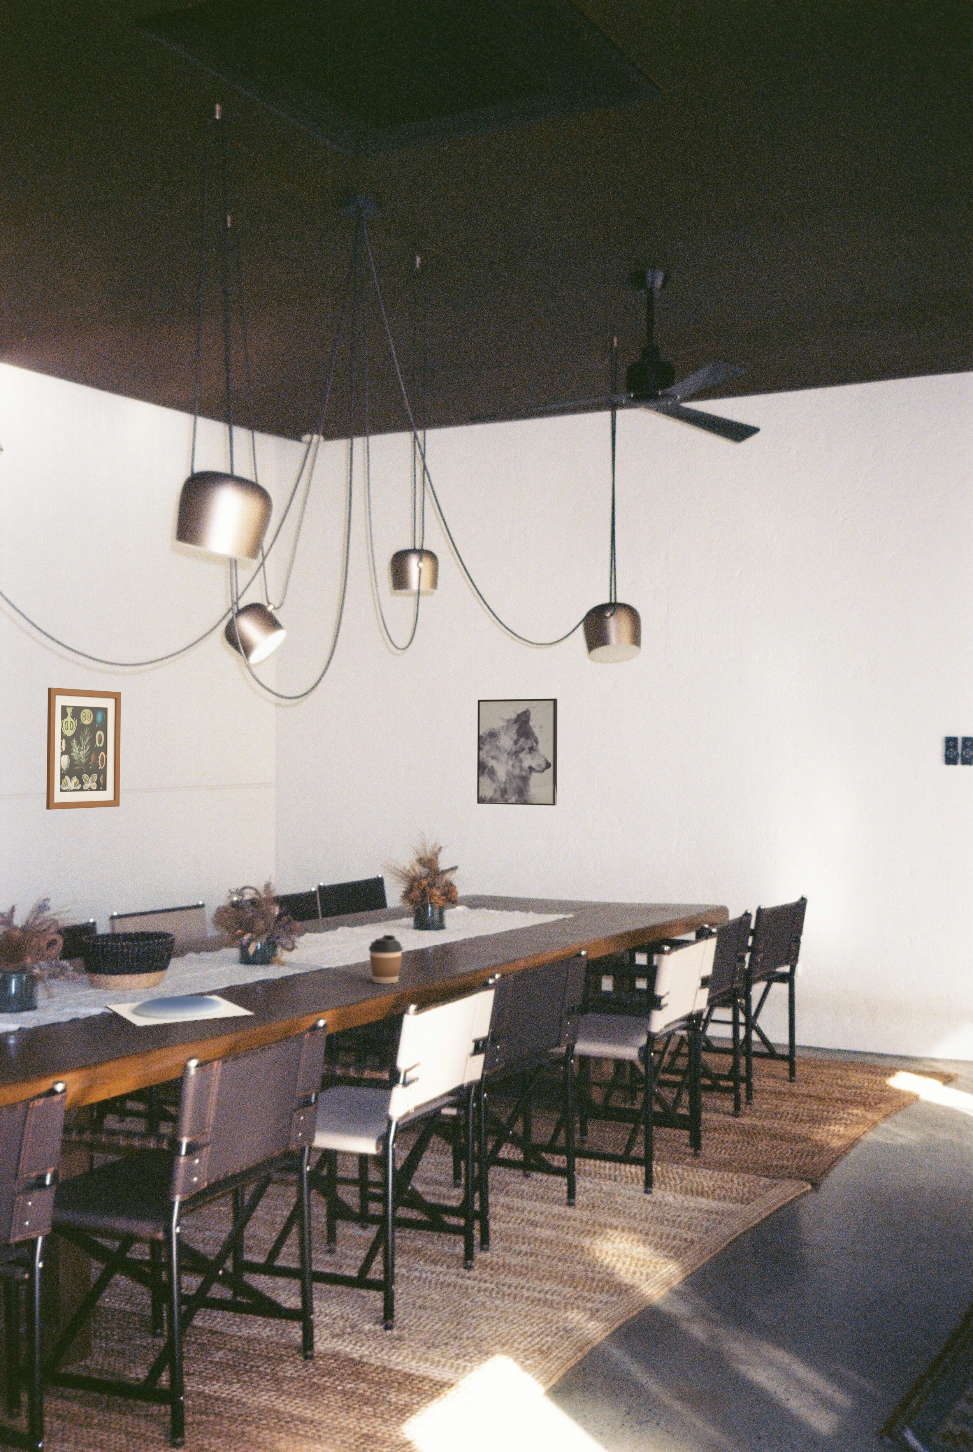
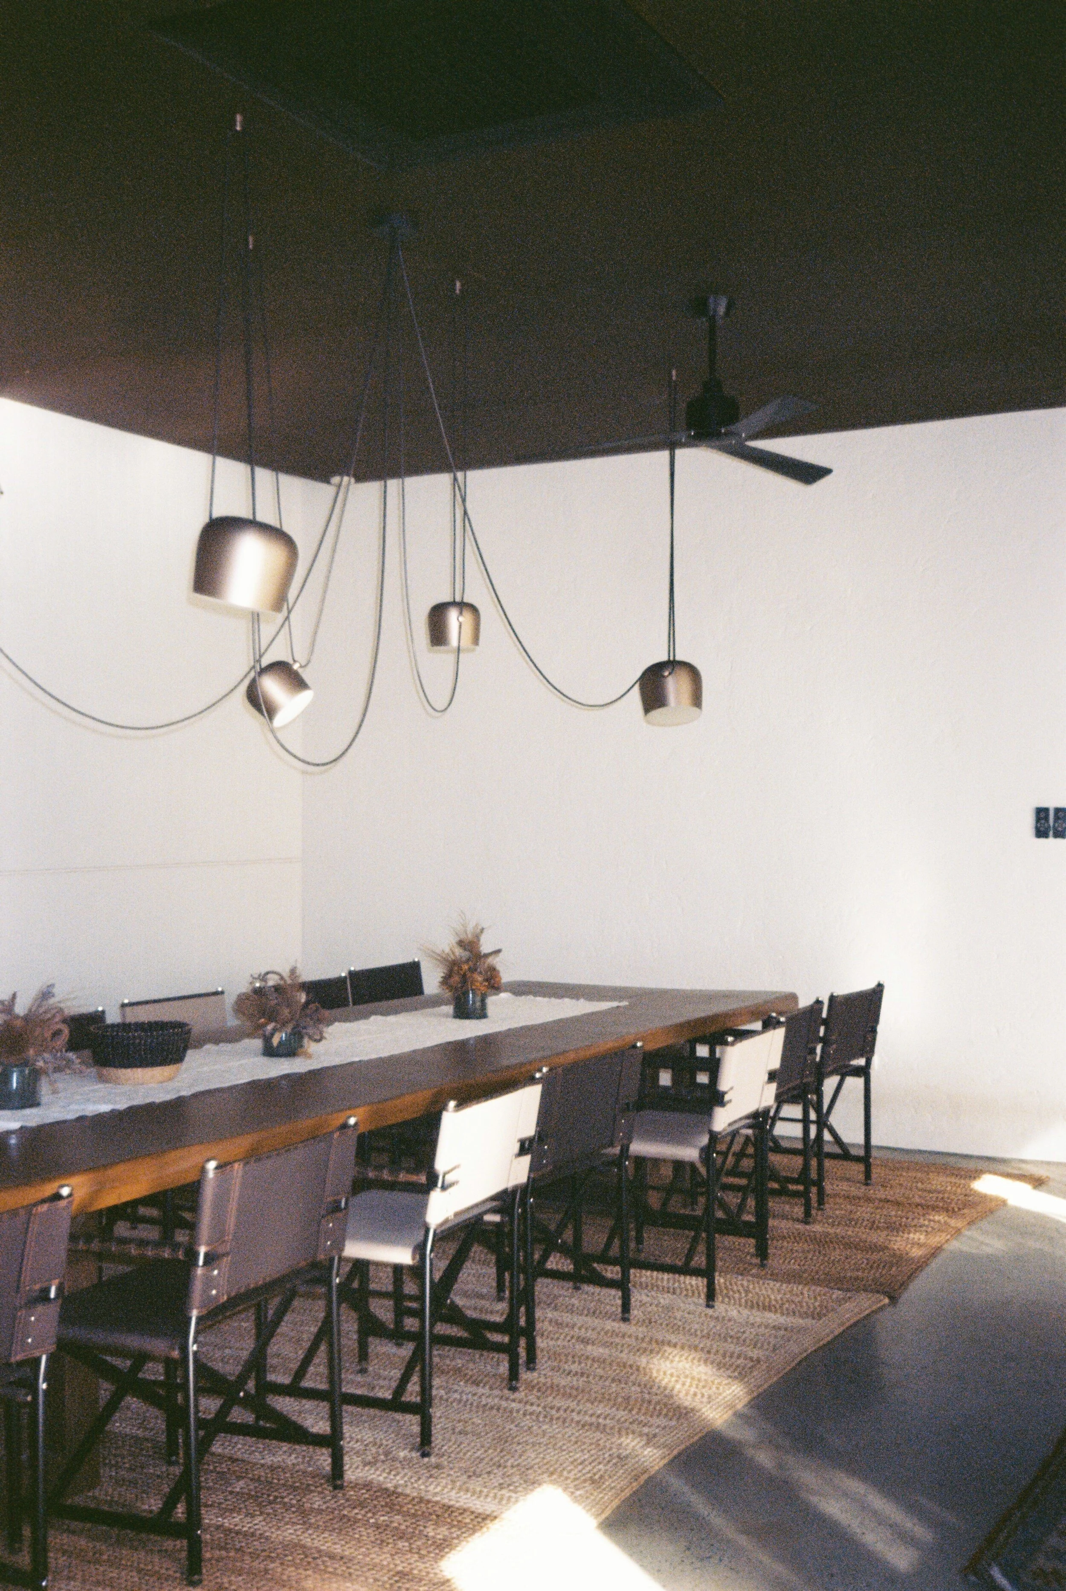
- plate (179, 1005)
- coffee cup (386, 959)
- wall art (517, 752)
- wall art (85, 748)
